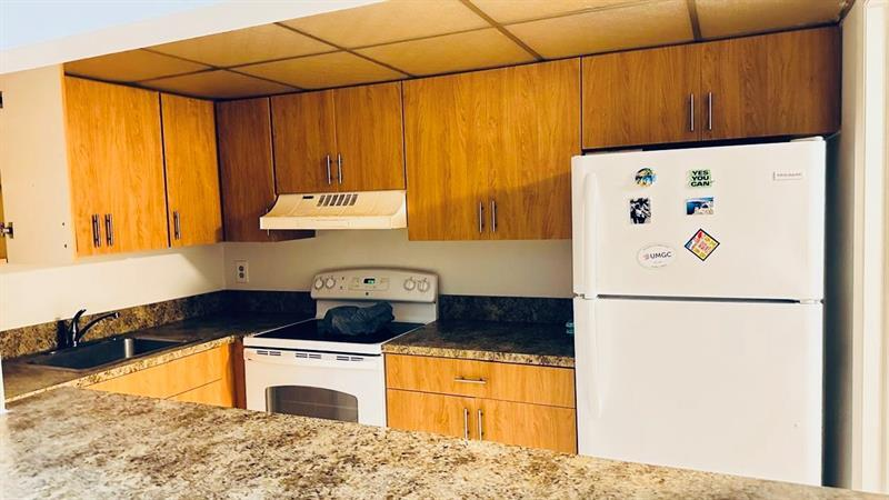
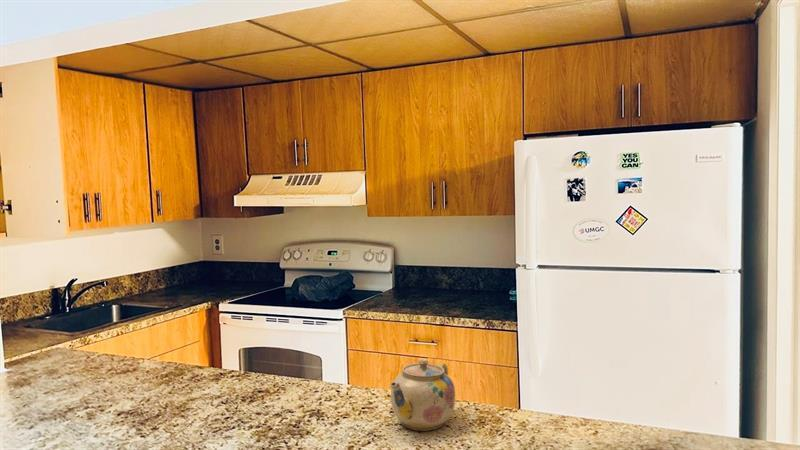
+ teapot (422, 392)
